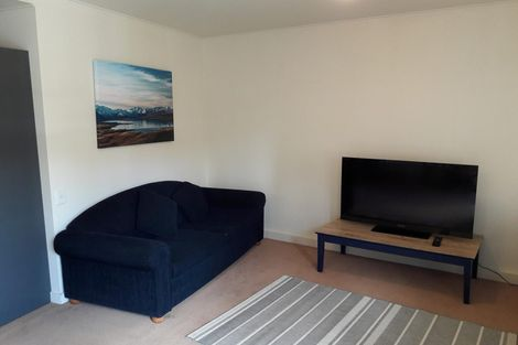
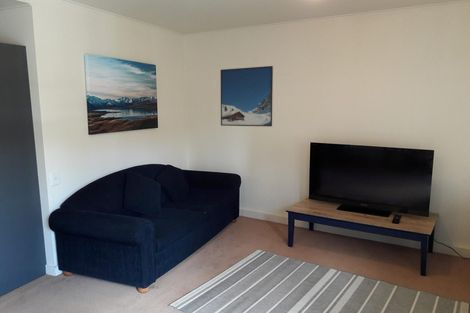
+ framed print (245, 97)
